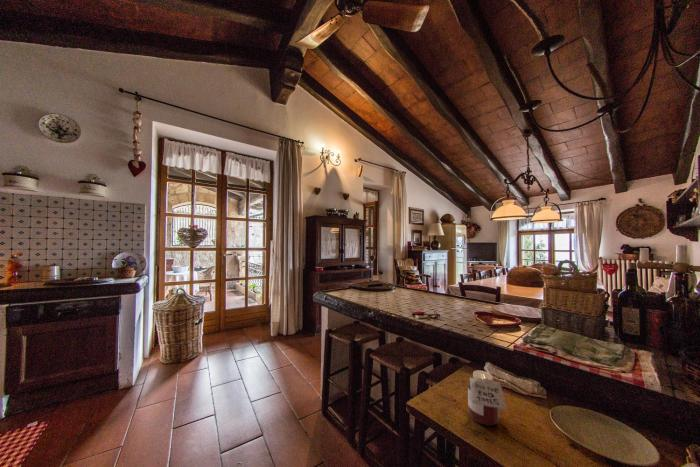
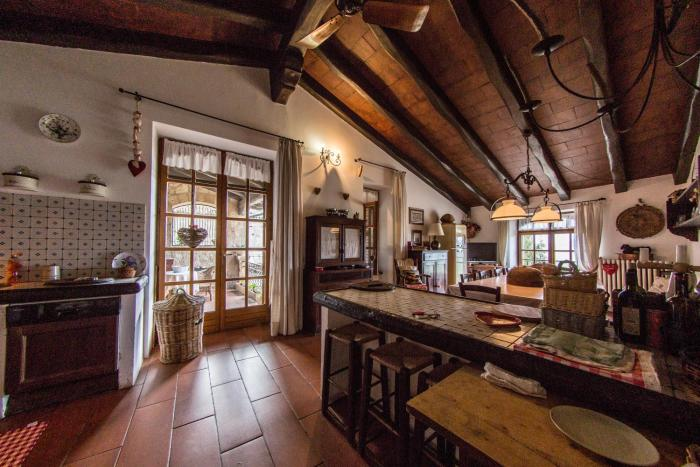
- jar (484, 399)
